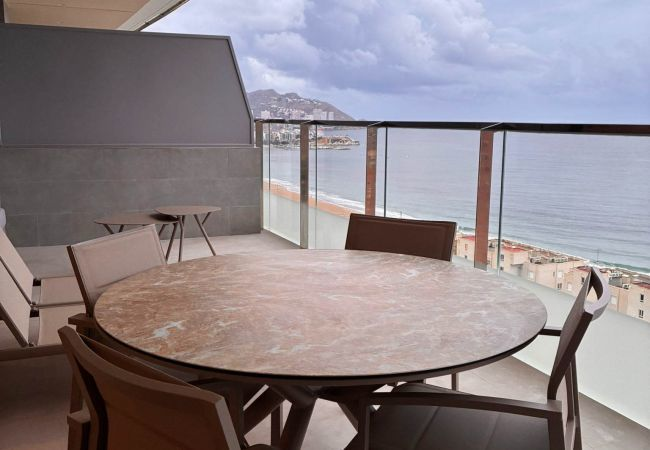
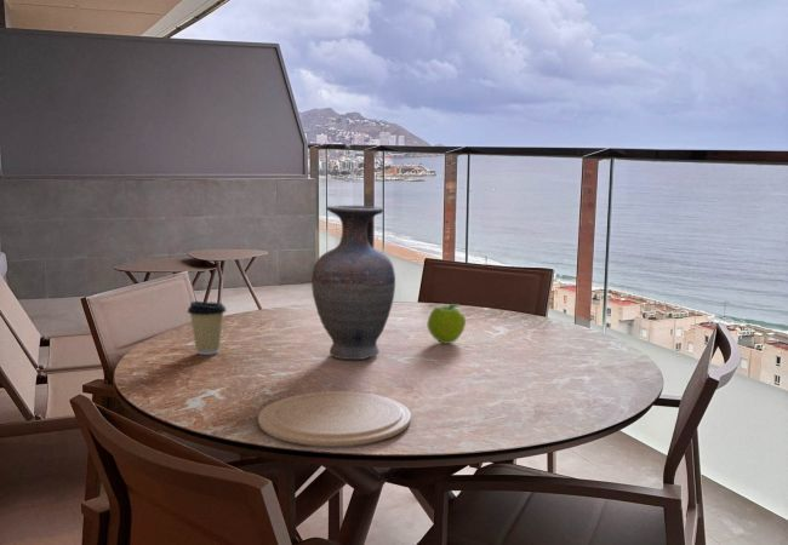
+ fruit (445, 322)
+ coffee cup (207, 327)
+ plate (335, 414)
+ vase (353, 281)
